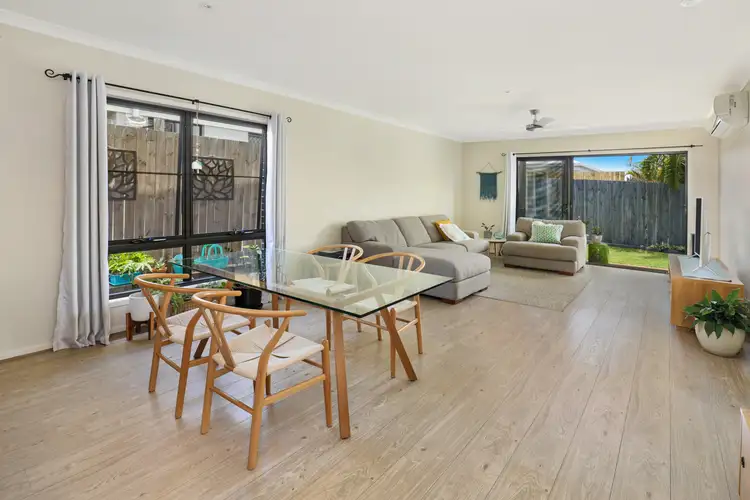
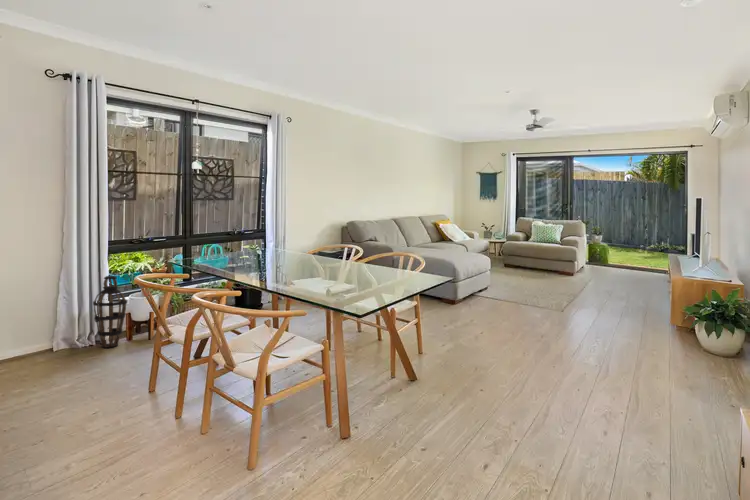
+ lantern (110, 311)
